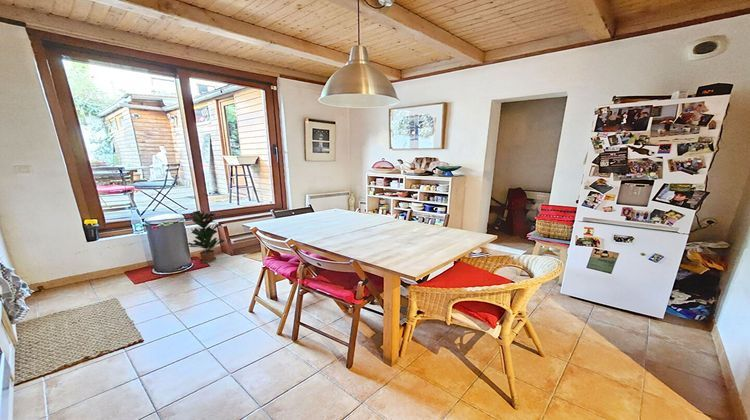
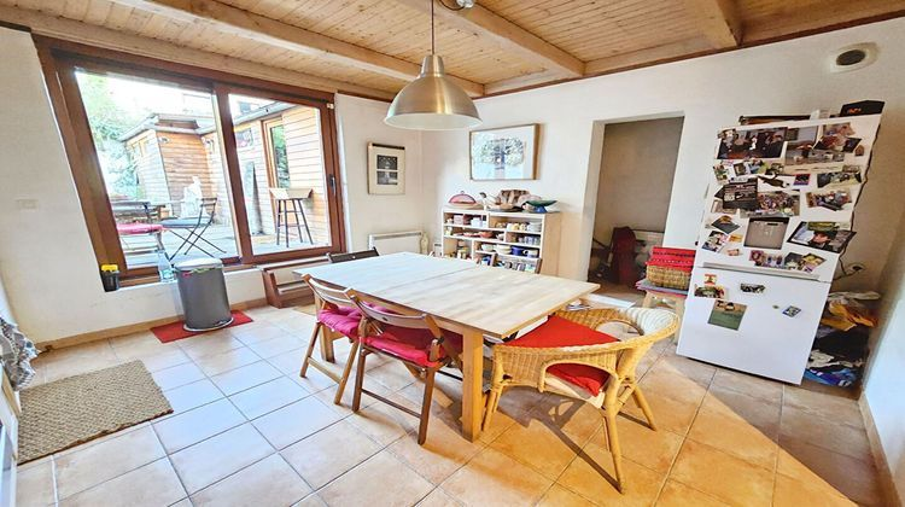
- potted plant (204, 235)
